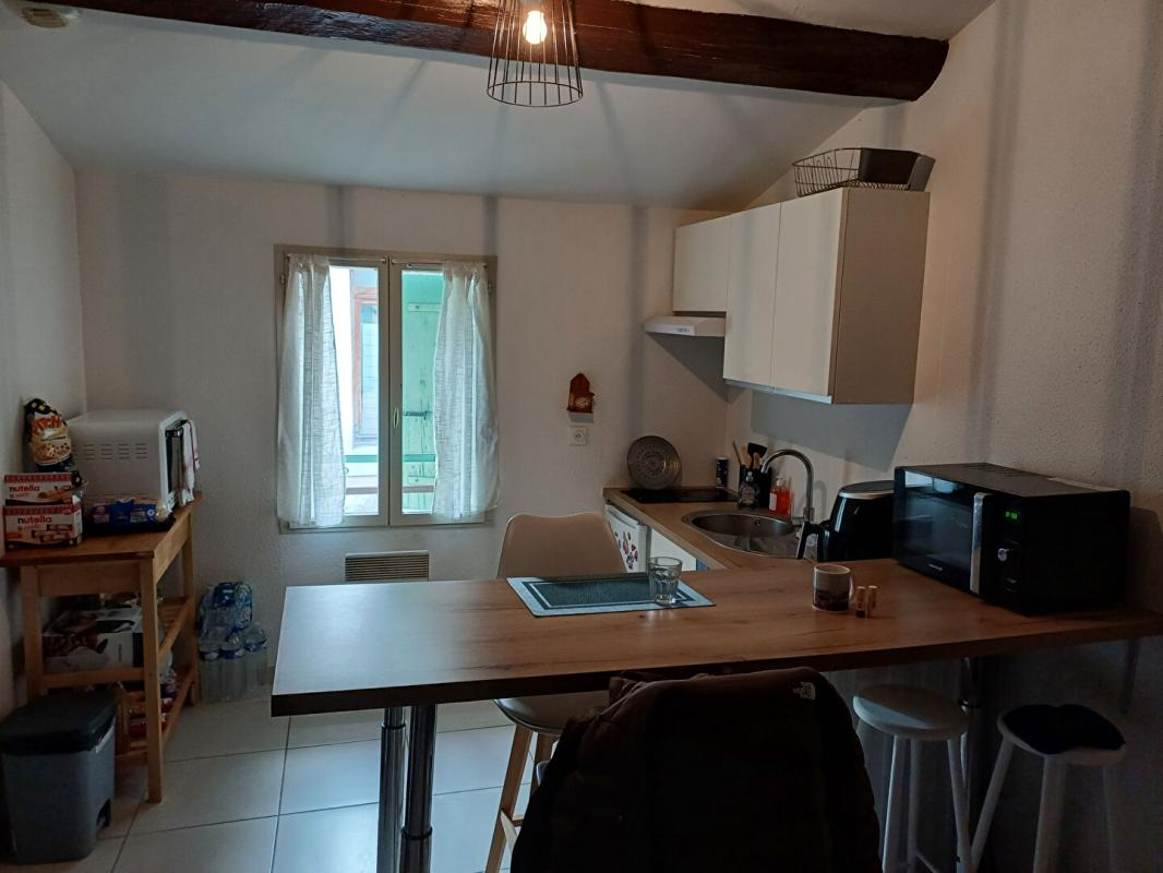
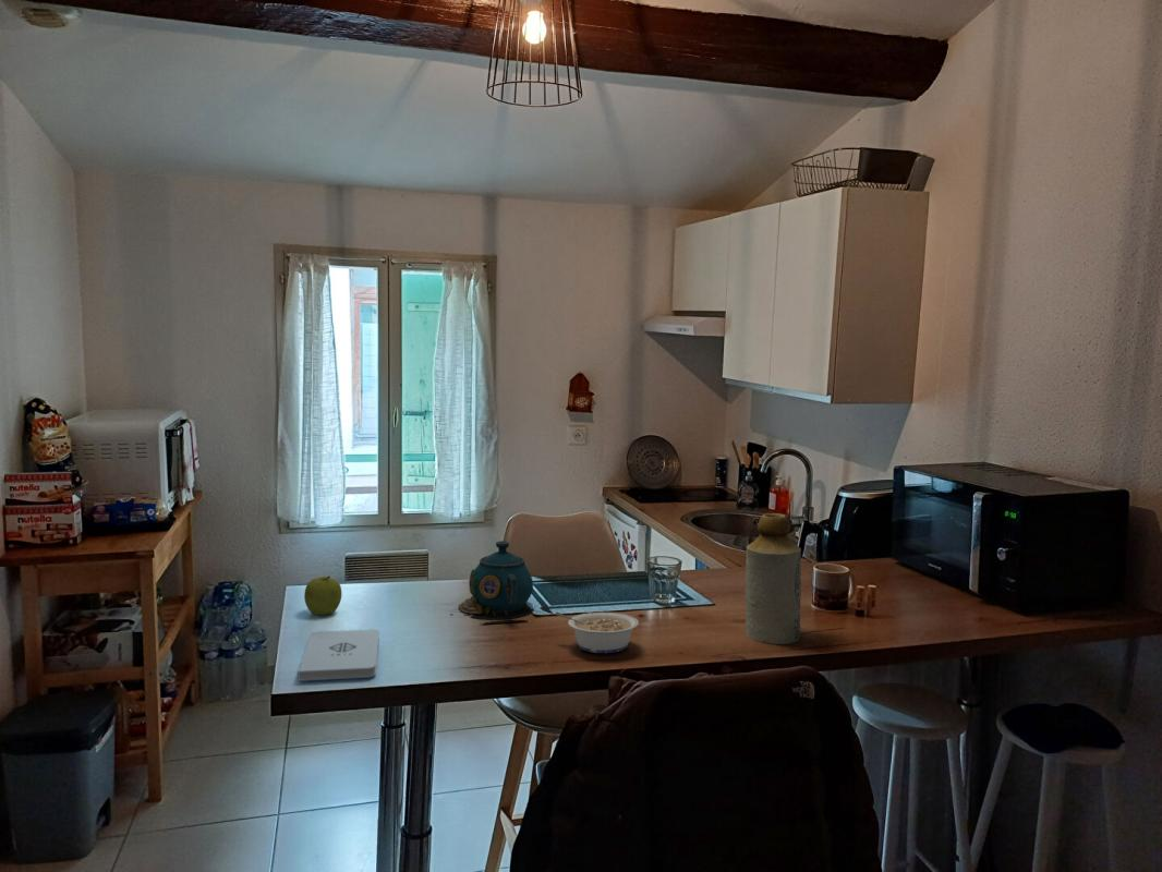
+ teapot (498, 576)
+ bottle (774, 576)
+ legume (600, 631)
+ fruit (323, 593)
+ notepad (341, 653)
